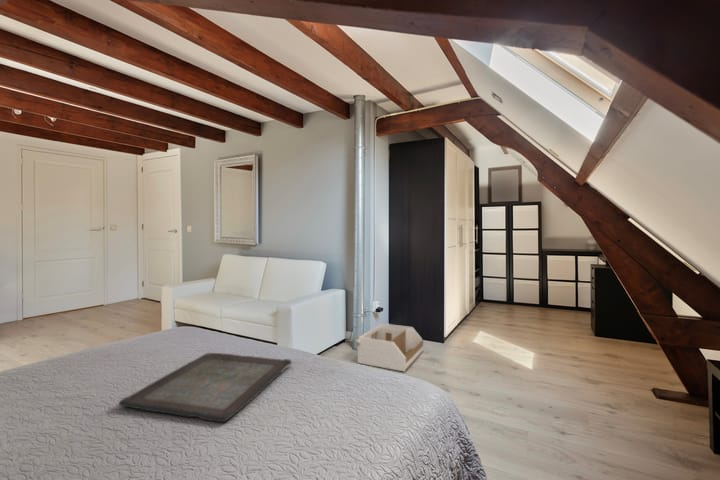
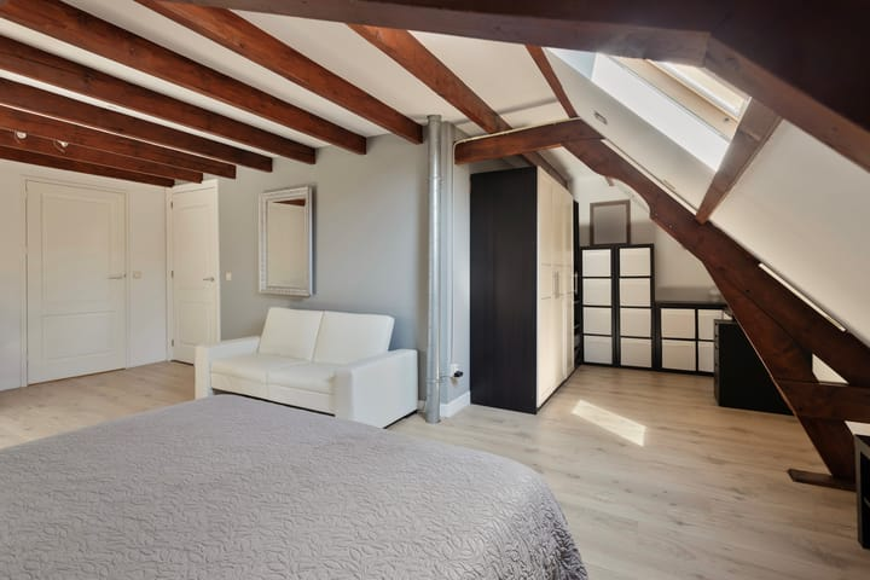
- serving tray (215, 379)
- storage bin (391, 345)
